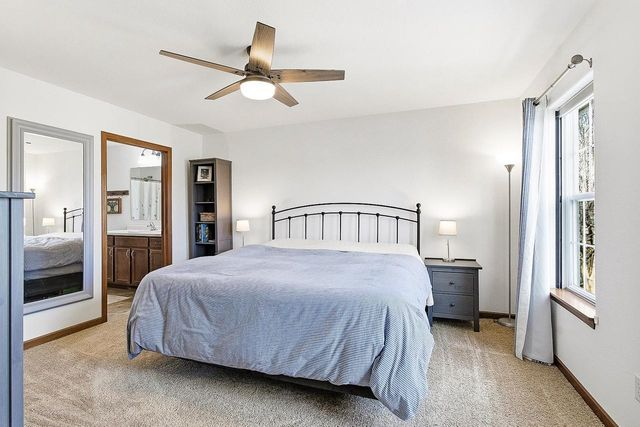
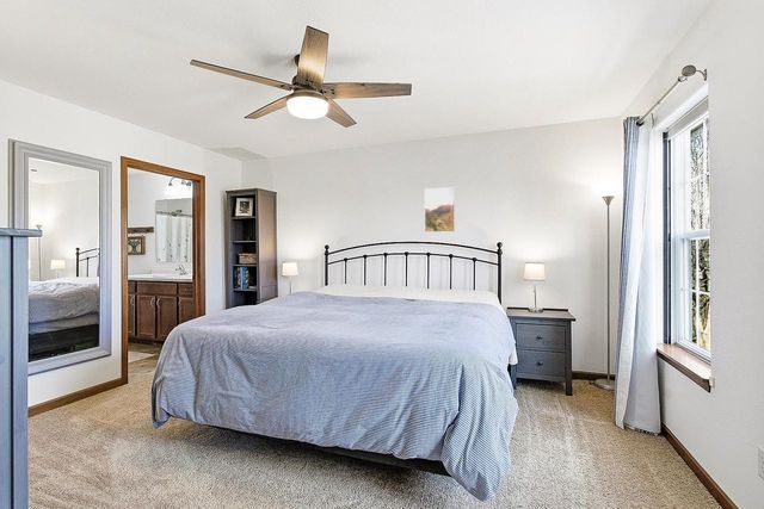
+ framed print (439, 210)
